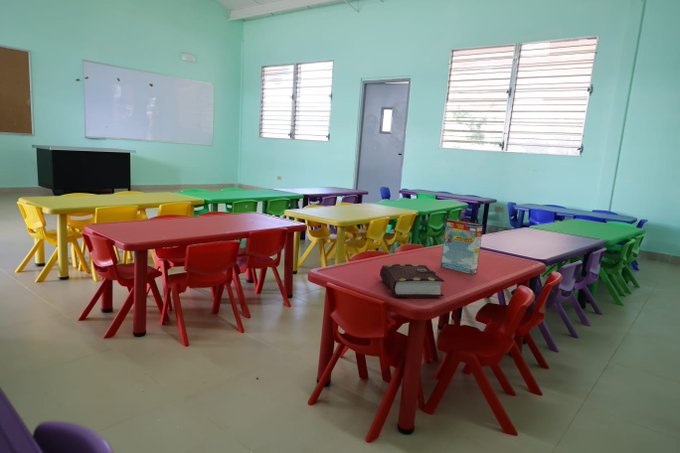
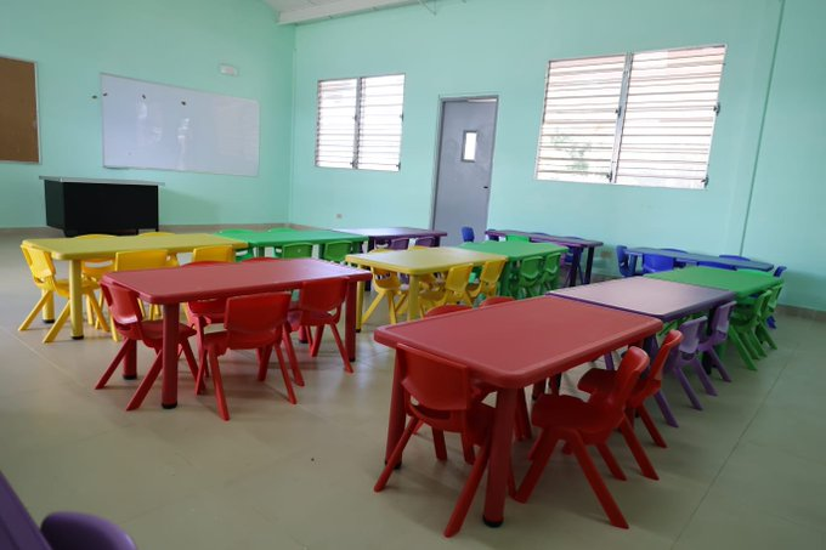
- cereal box (461, 245)
- book (410, 279)
